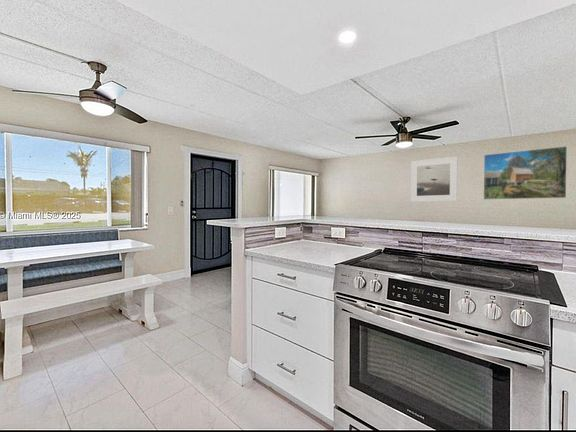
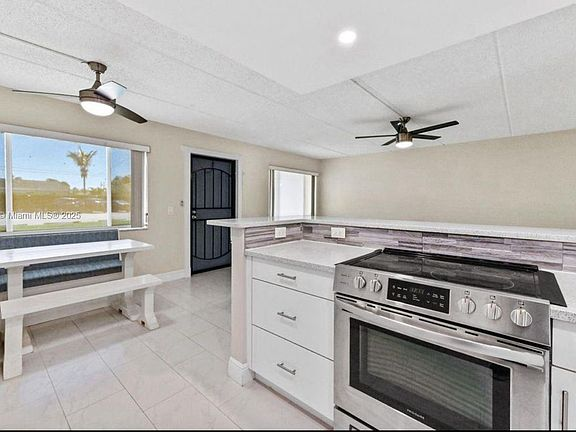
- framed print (432, 180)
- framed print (522, 174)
